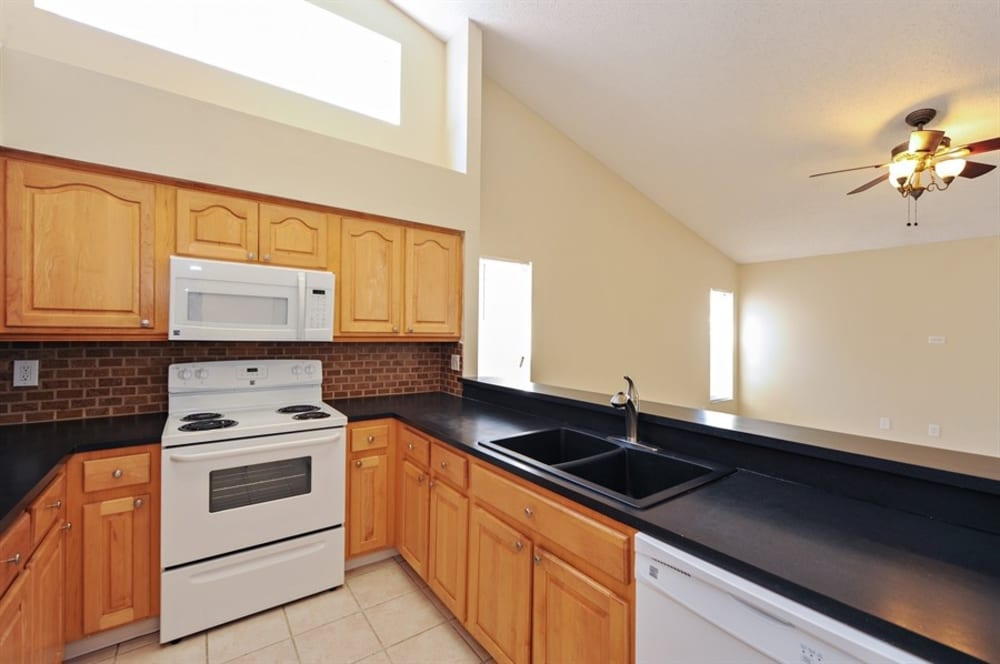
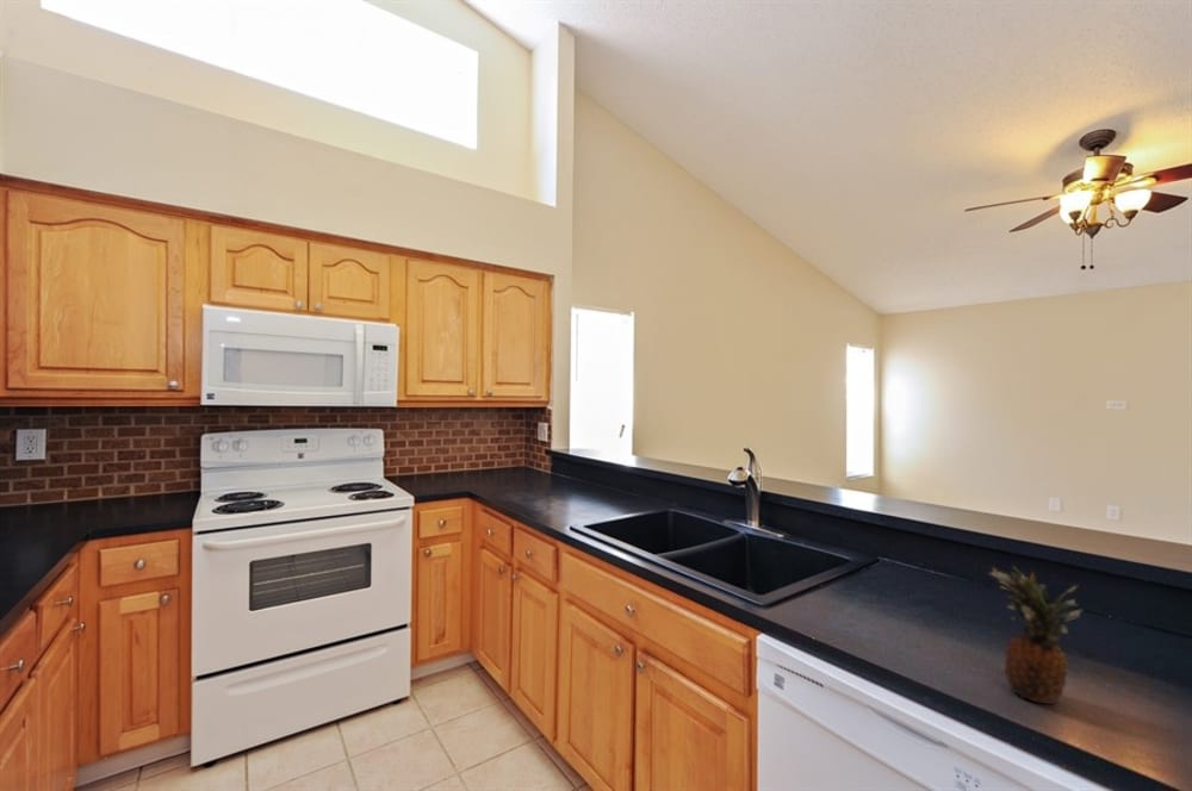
+ fruit (1031, 630)
